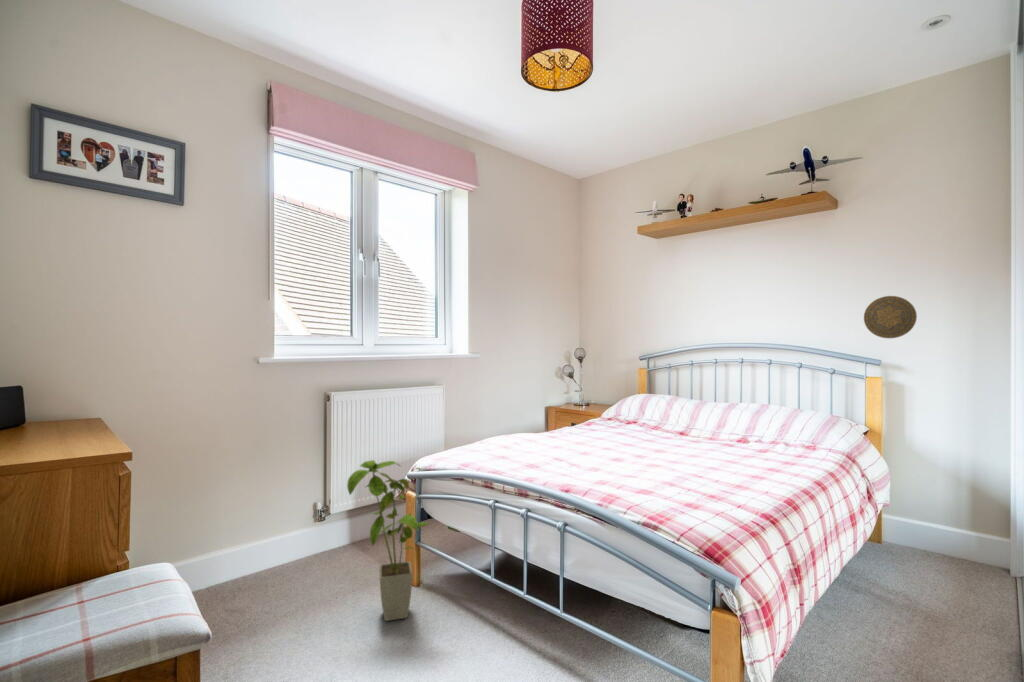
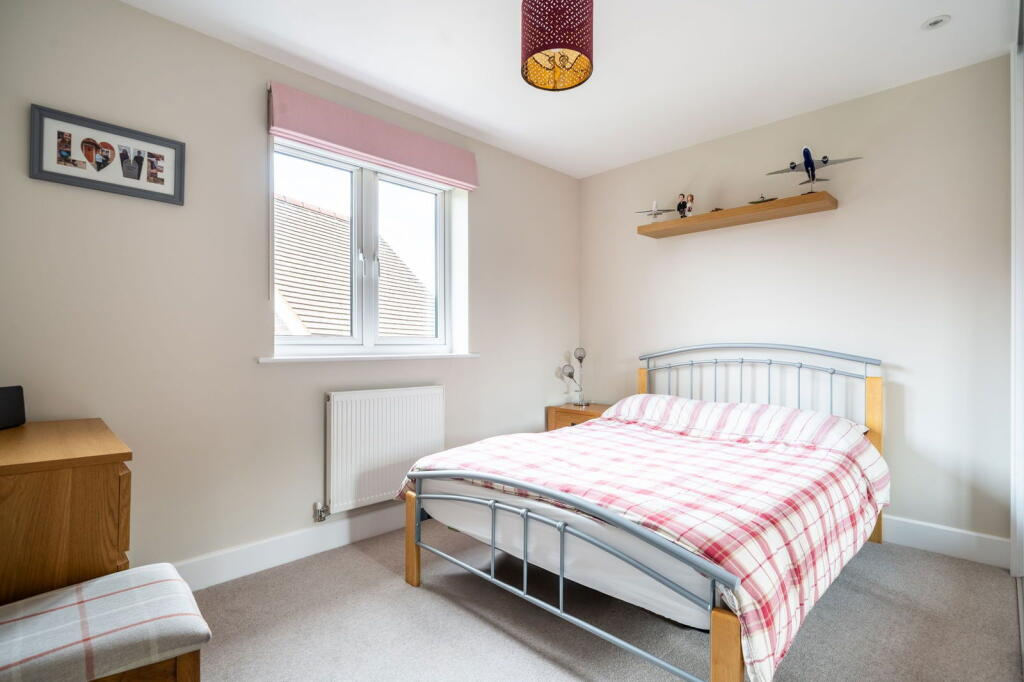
- house plant (387, 541)
- decorative plate (889, 317)
